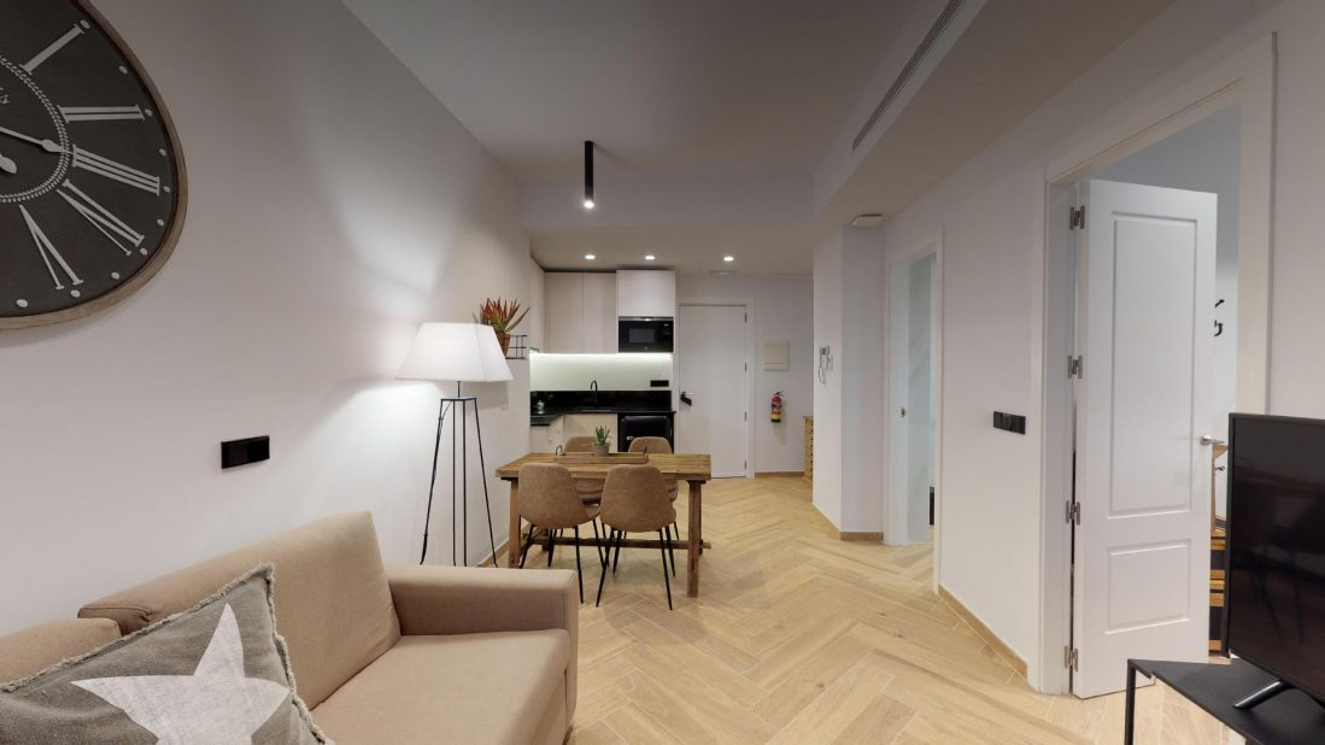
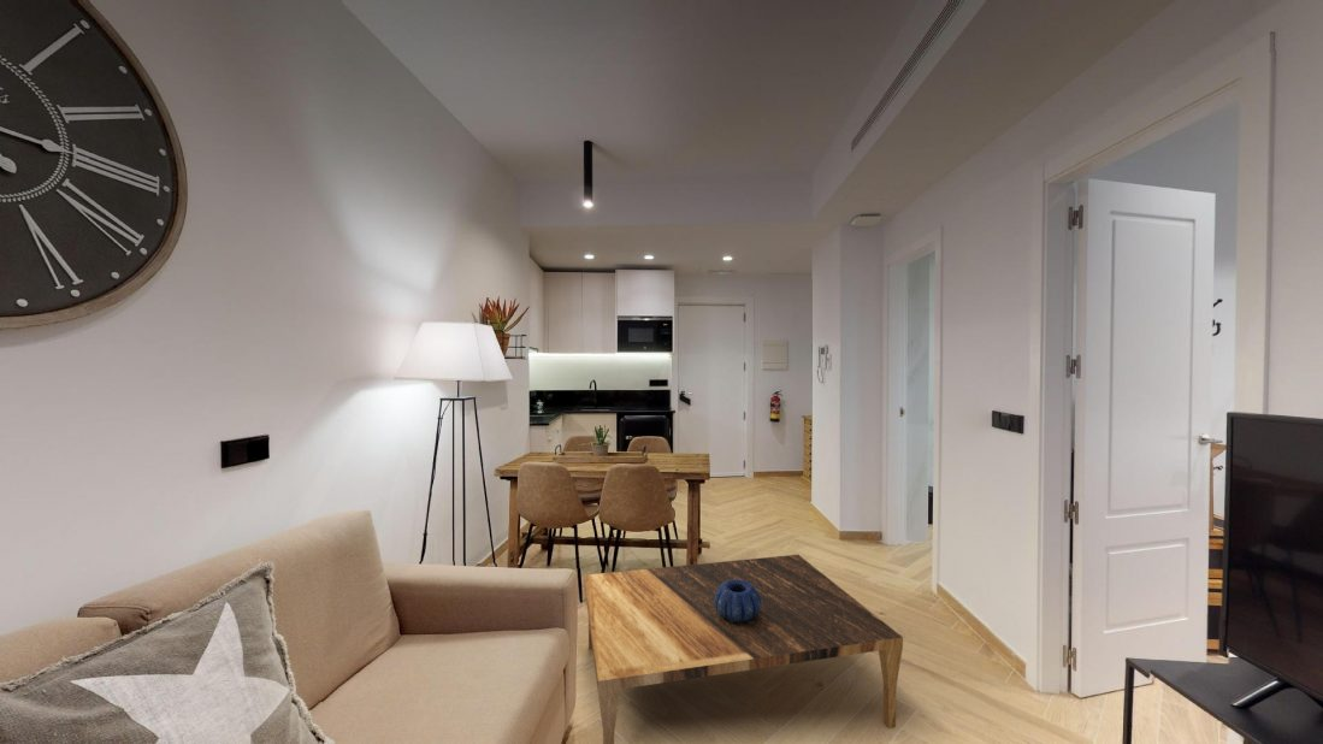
+ decorative bowl (737, 598)
+ coffee table (722, 642)
